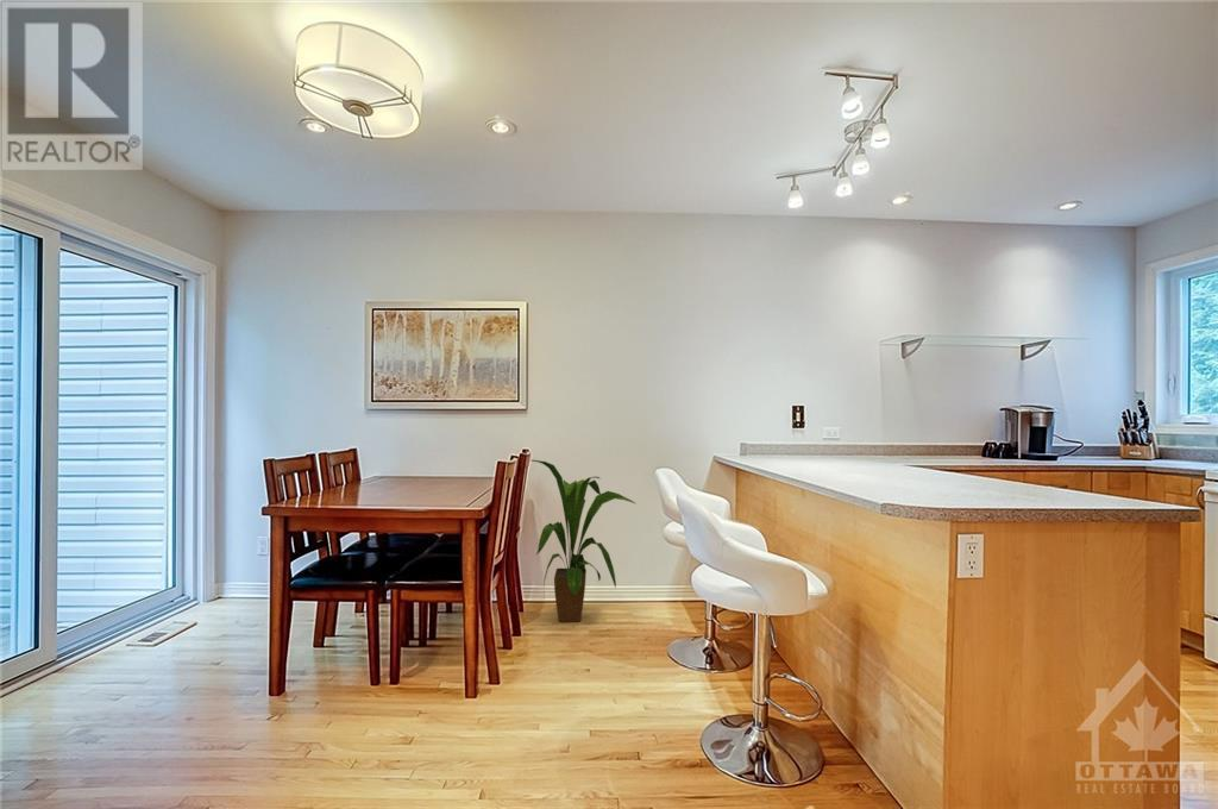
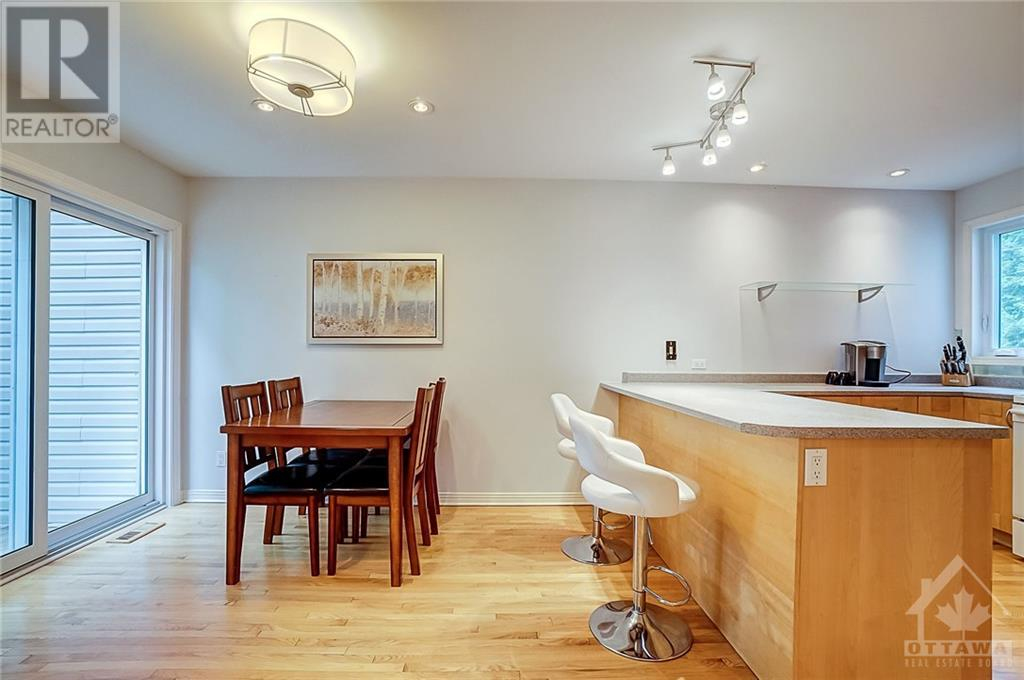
- house plant (585, 539)
